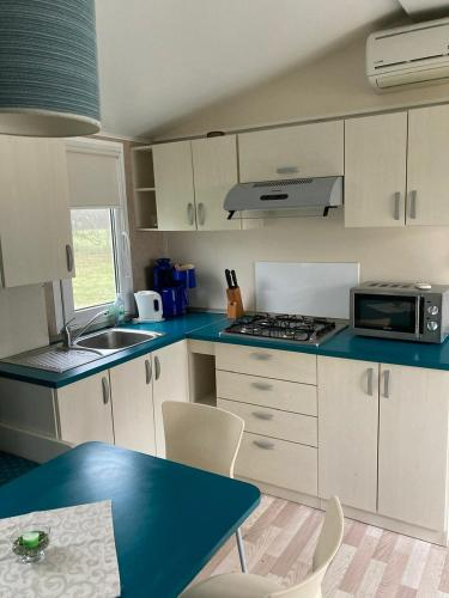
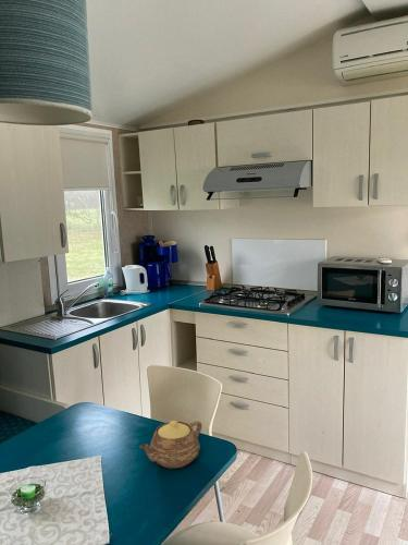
+ teapot (172, 441)
